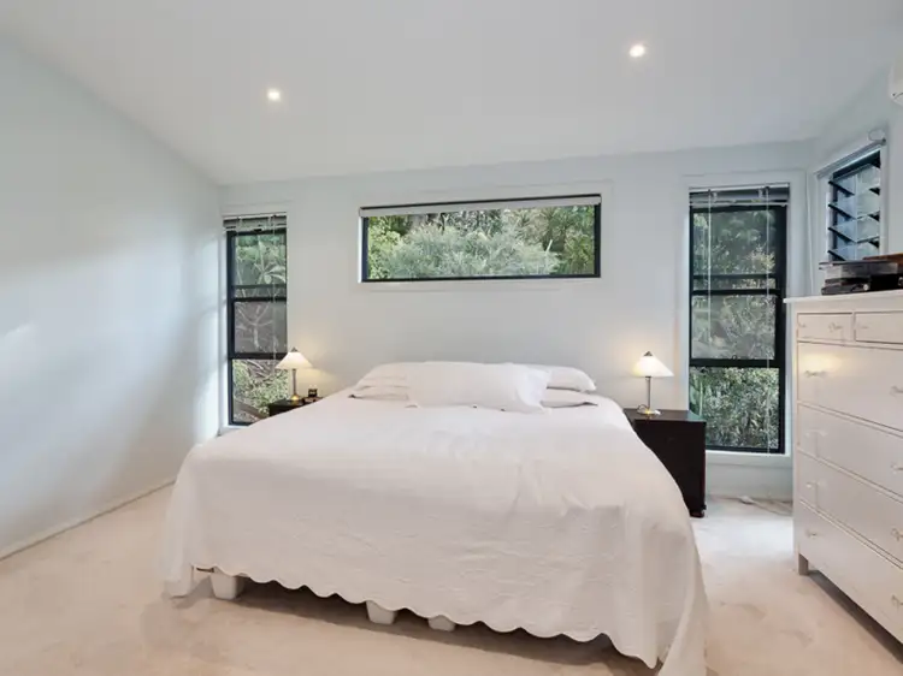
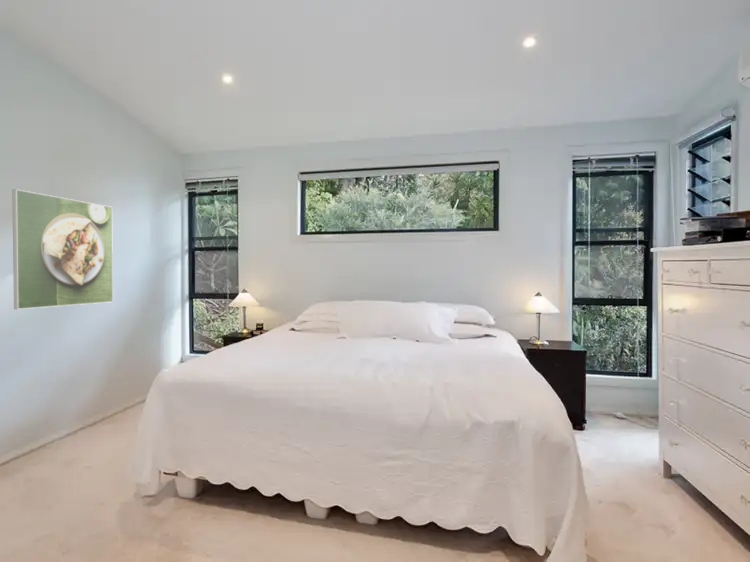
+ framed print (68, 252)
